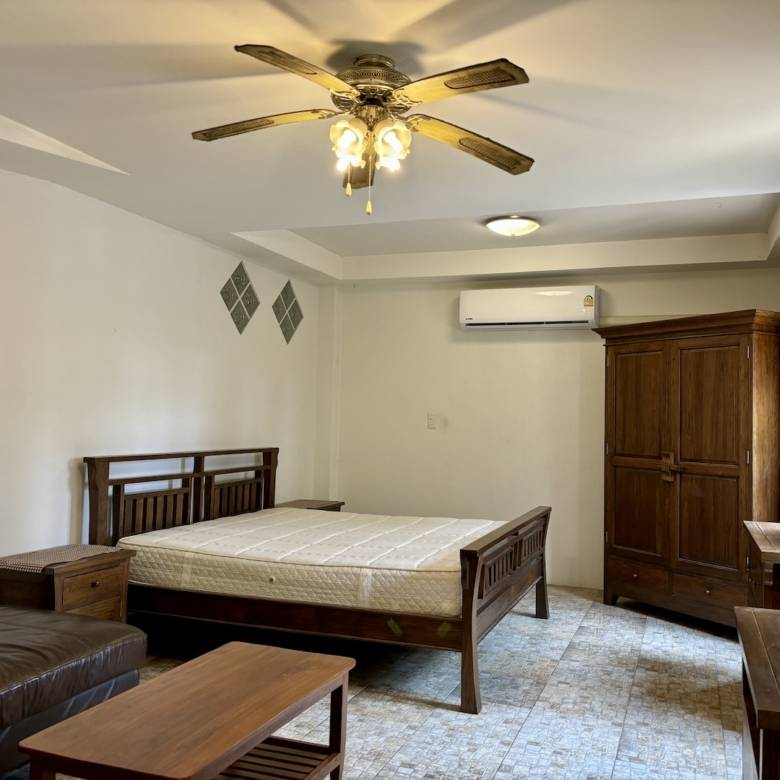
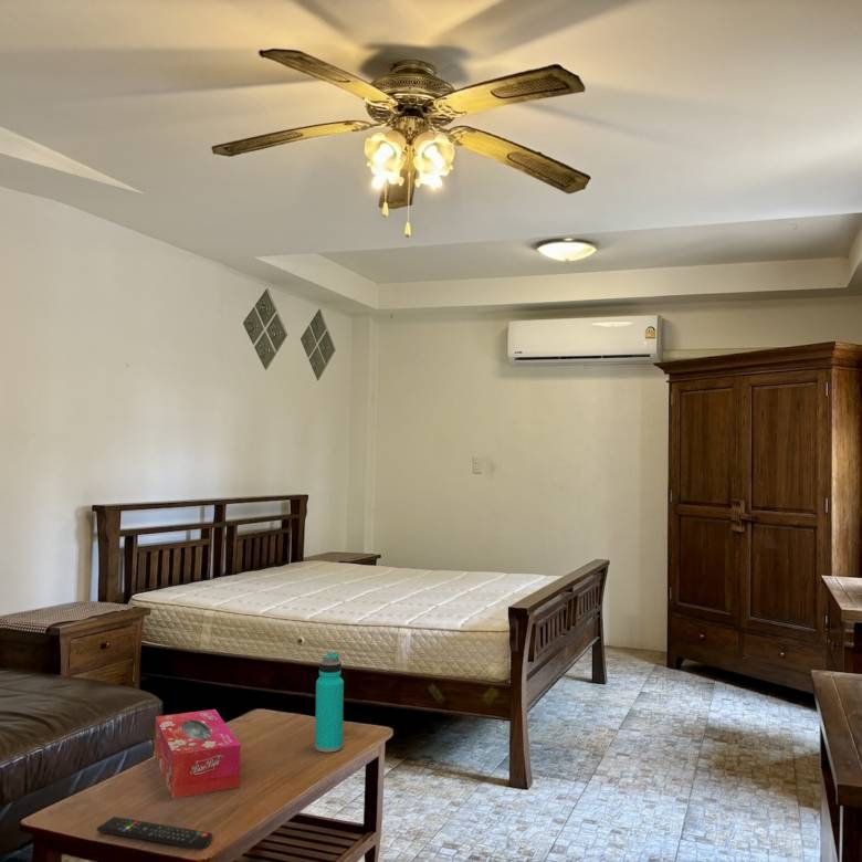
+ tissue box (195, 749)
+ water bottle (329, 701)
+ remote control (155, 833)
